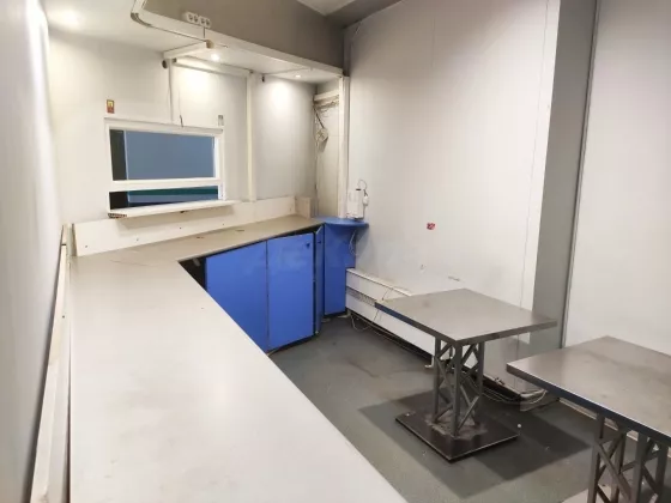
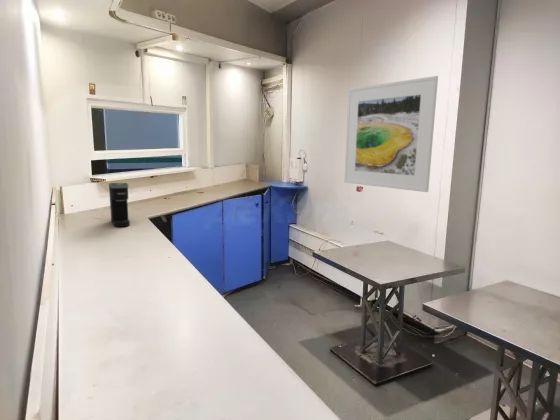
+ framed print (385, 136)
+ coffee maker (119, 203)
